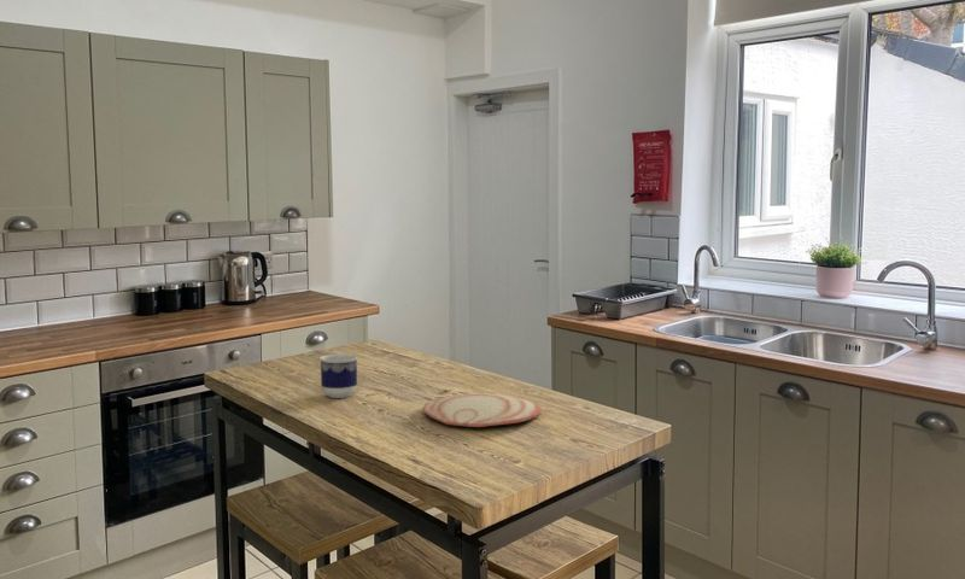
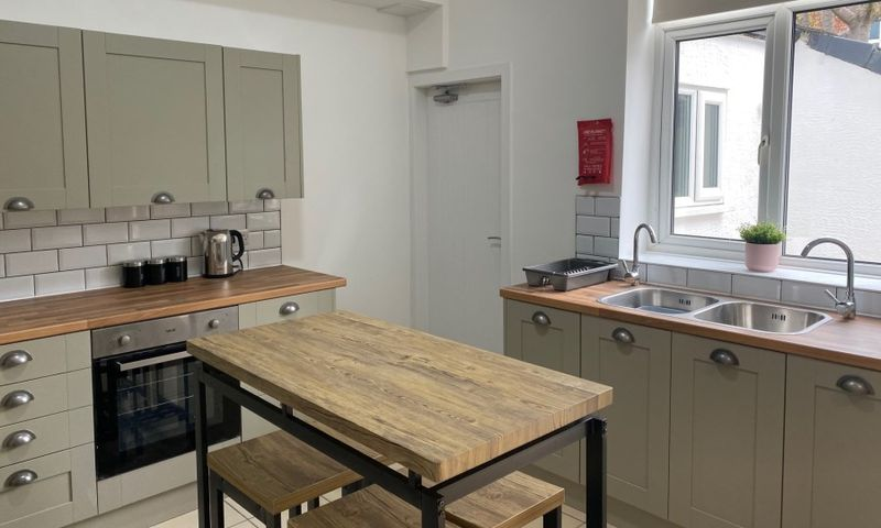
- plate (481, 404)
- cup (337, 375)
